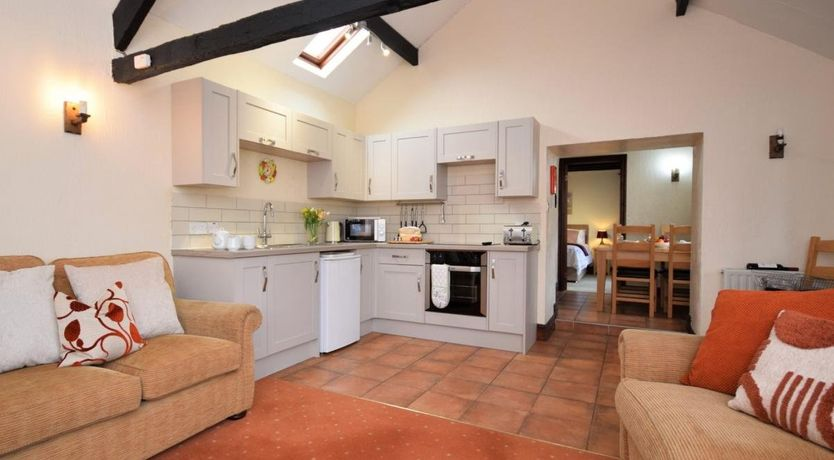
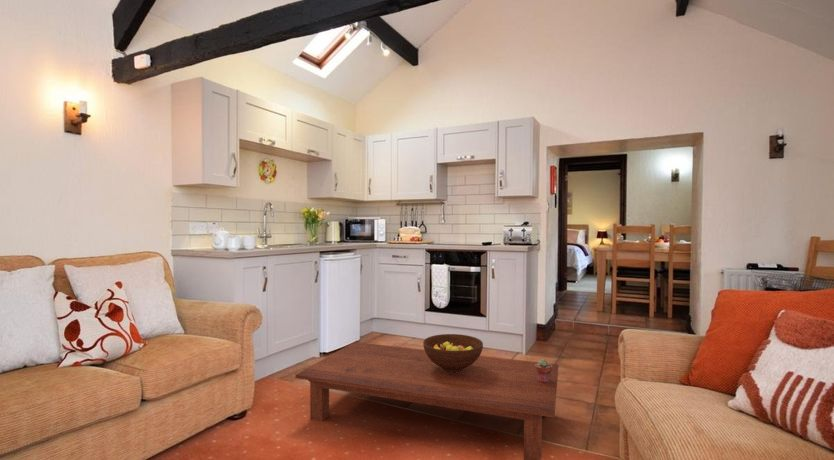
+ potted succulent (543, 369)
+ fruit bowl (452, 355)
+ coffee table (431, 392)
